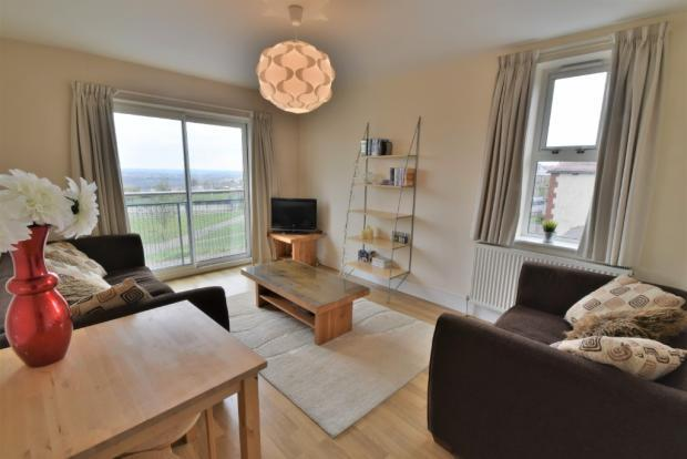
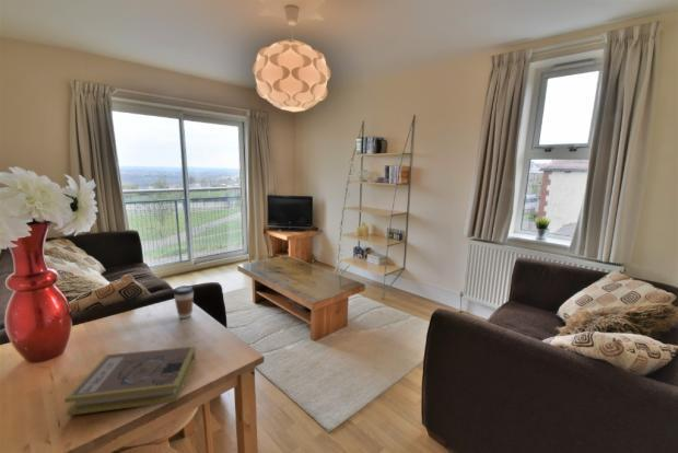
+ coffee cup (184, 302)
+ book (139, 375)
